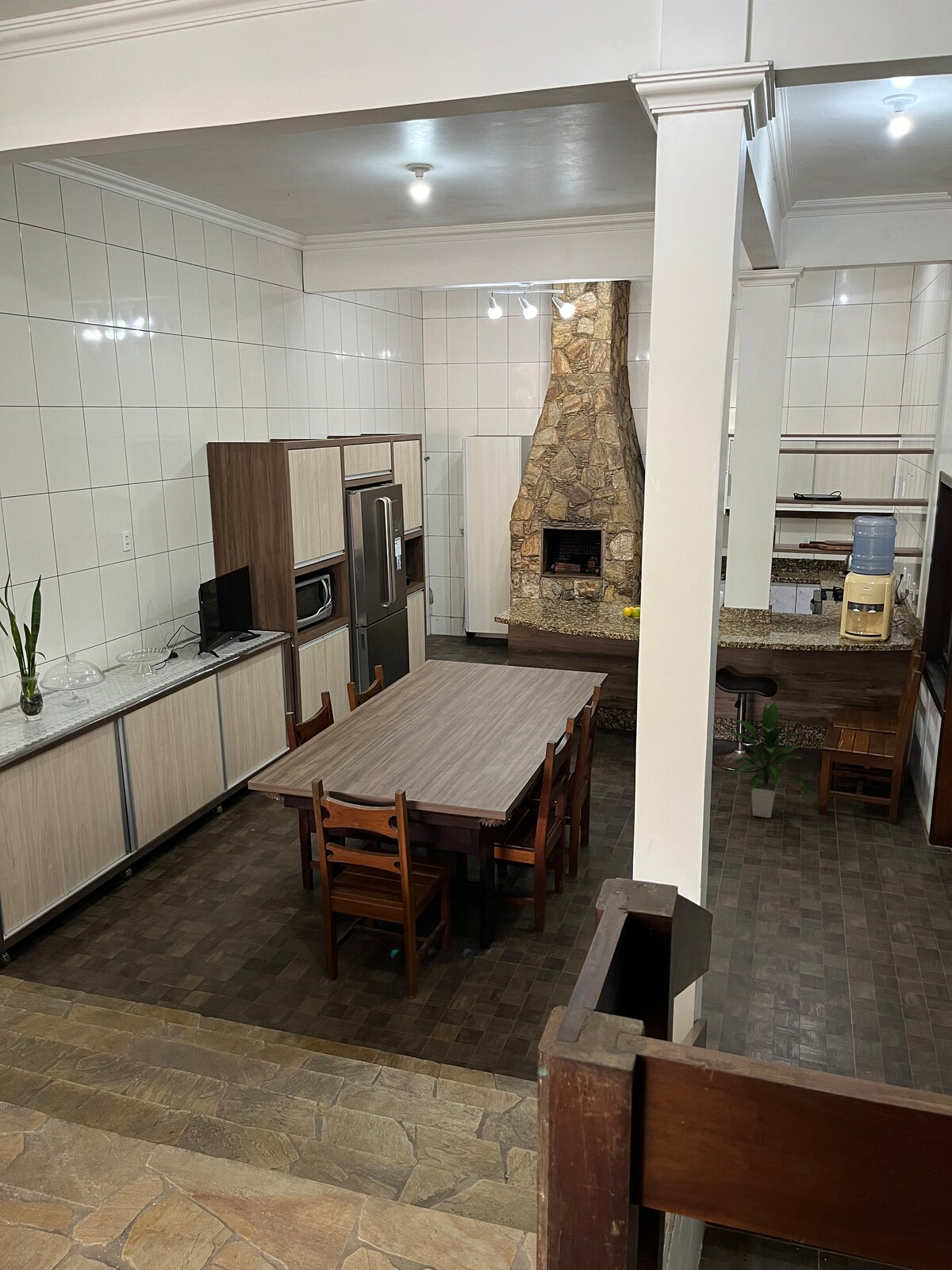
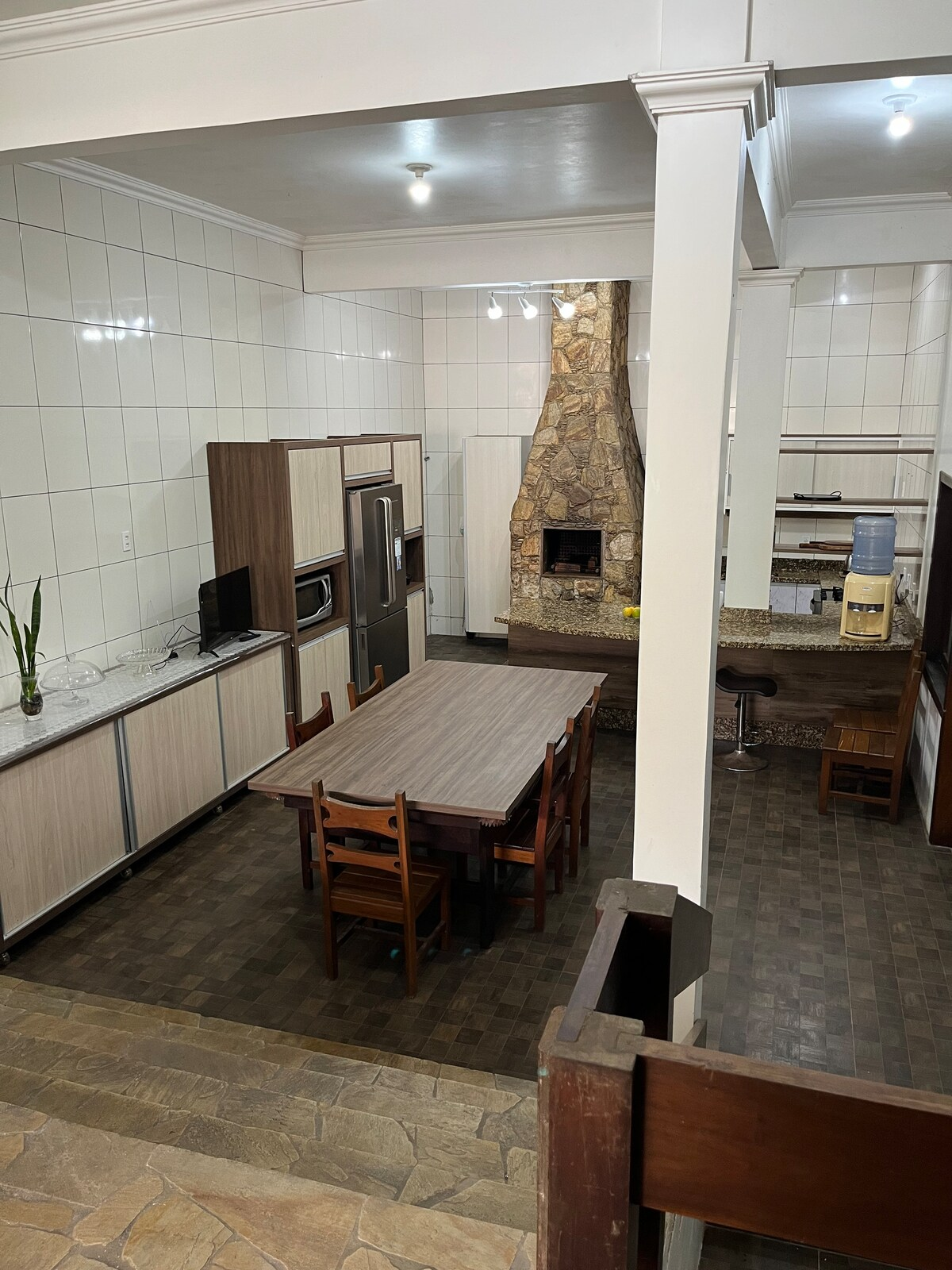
- indoor plant (769, 761)
